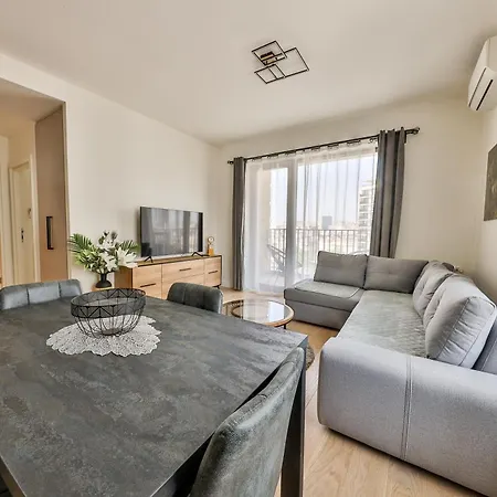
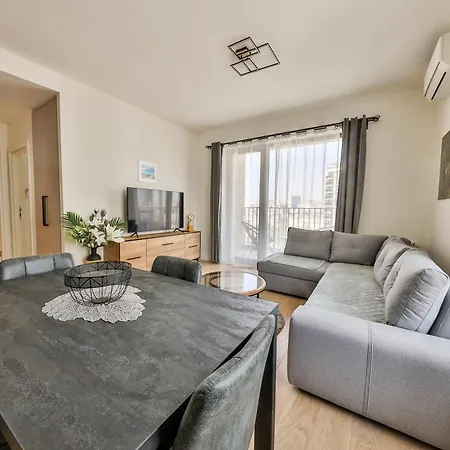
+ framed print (147, 172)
